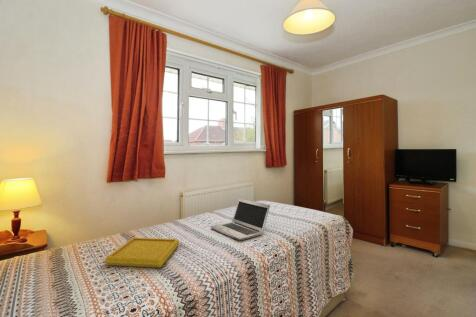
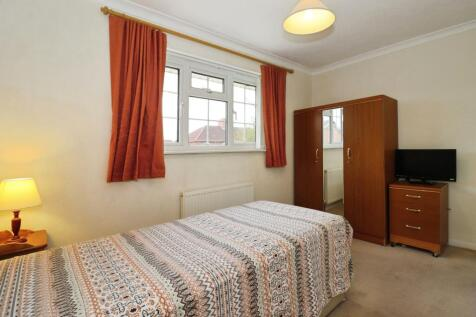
- serving tray (145, 250)
- laptop (239, 217)
